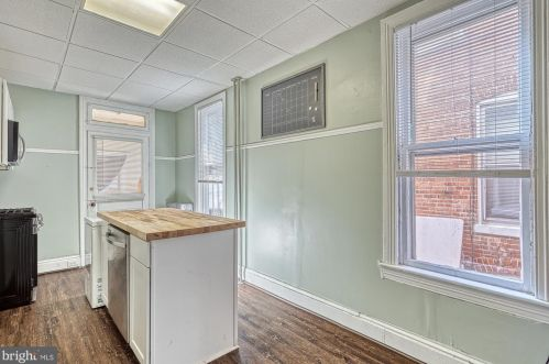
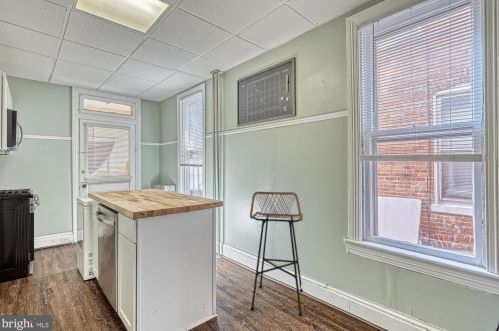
+ bar stool (265, 244)
